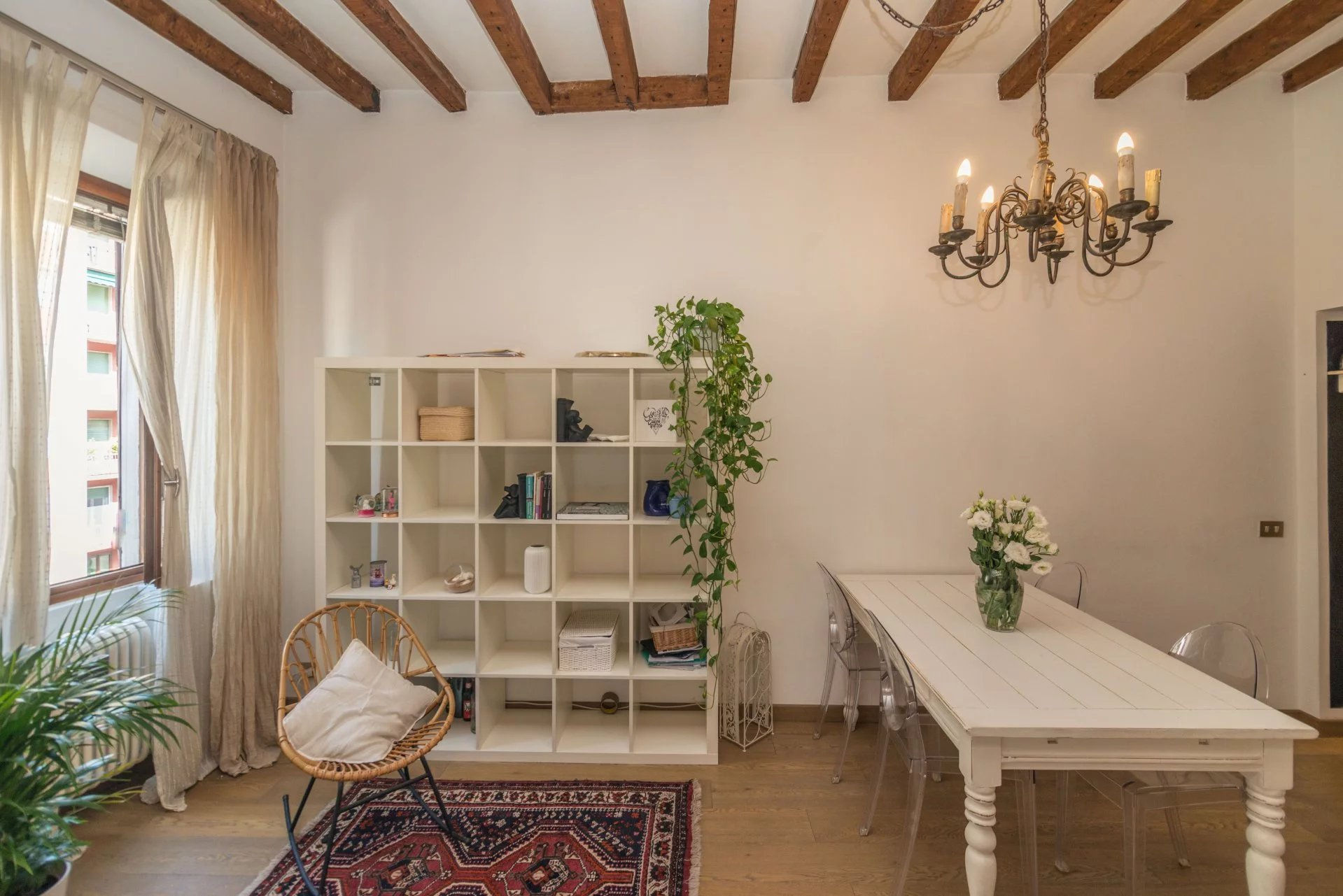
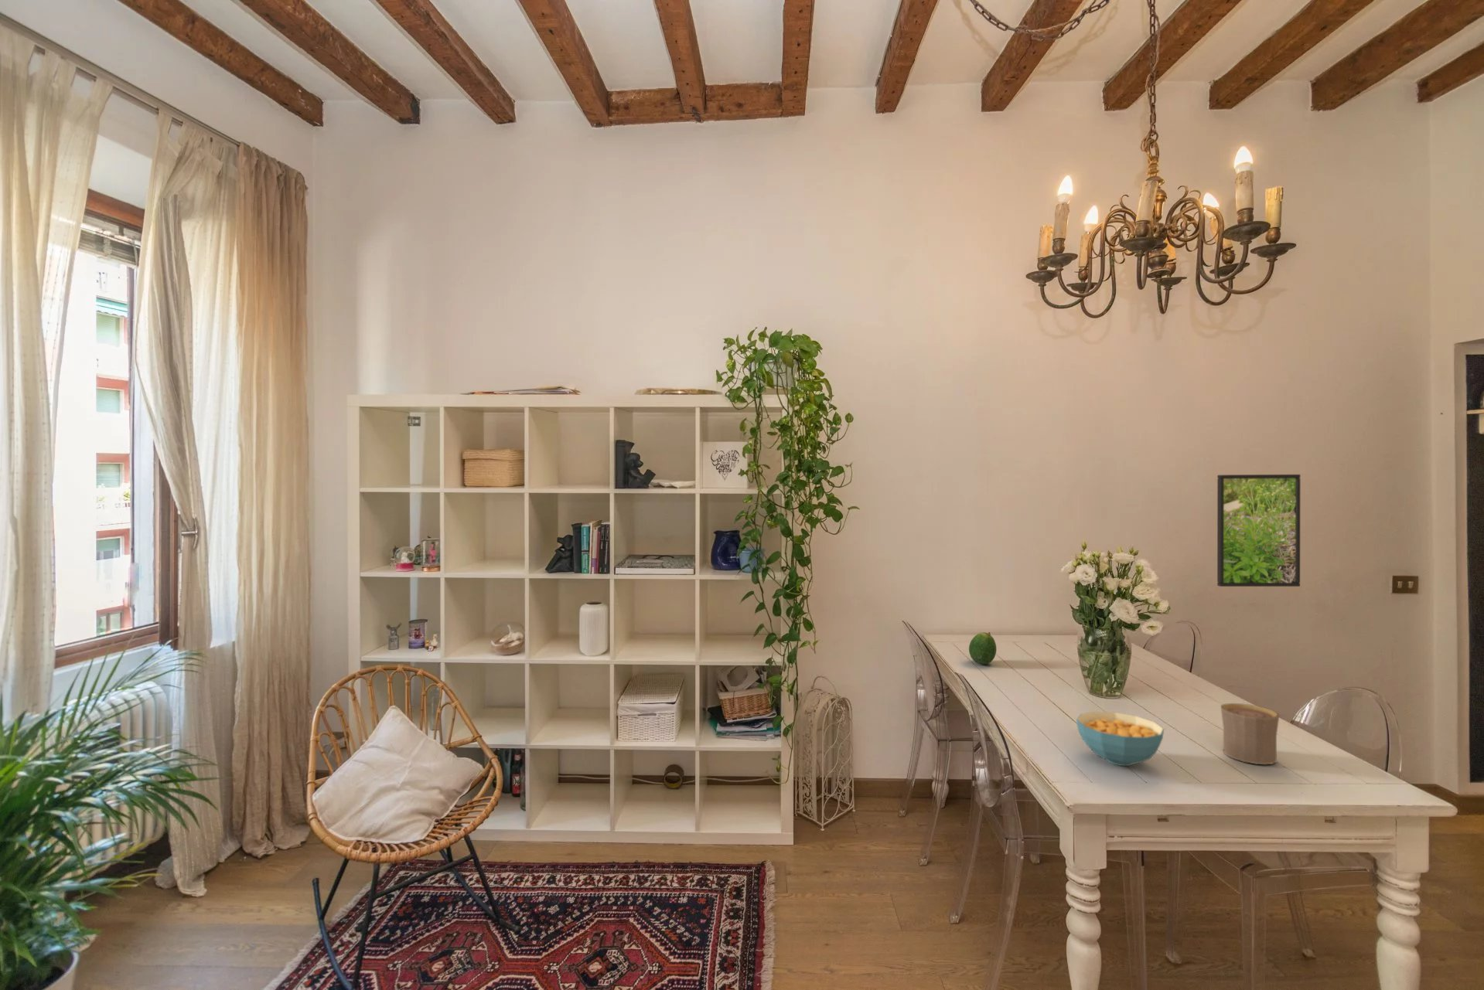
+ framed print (1259, 530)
+ cereal bowl (1119, 742)
+ cup (1249, 733)
+ fruit (982, 647)
